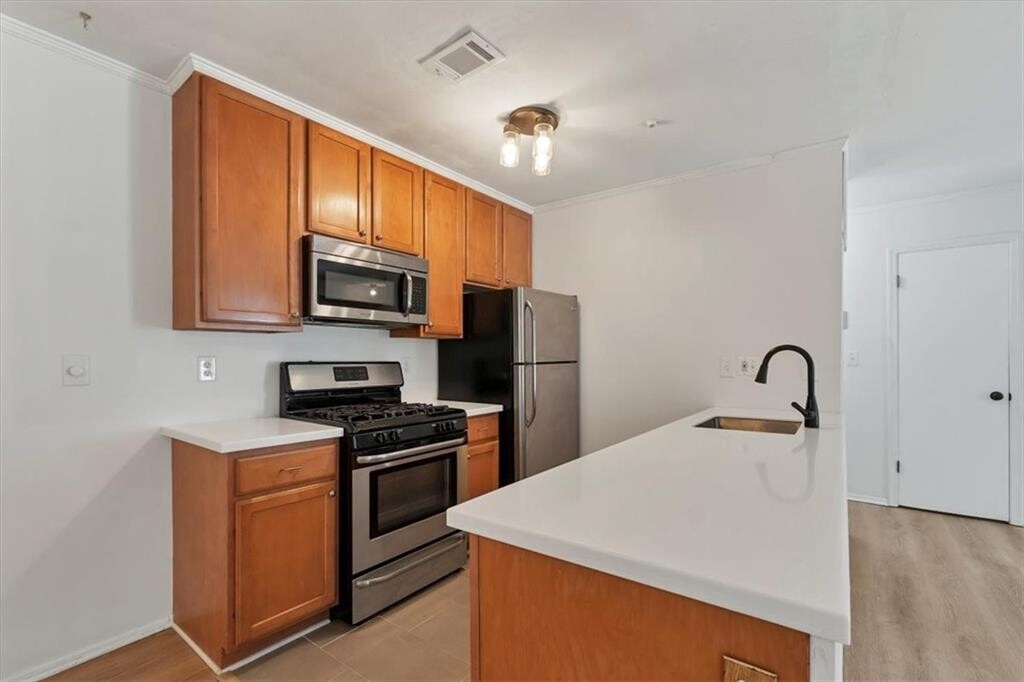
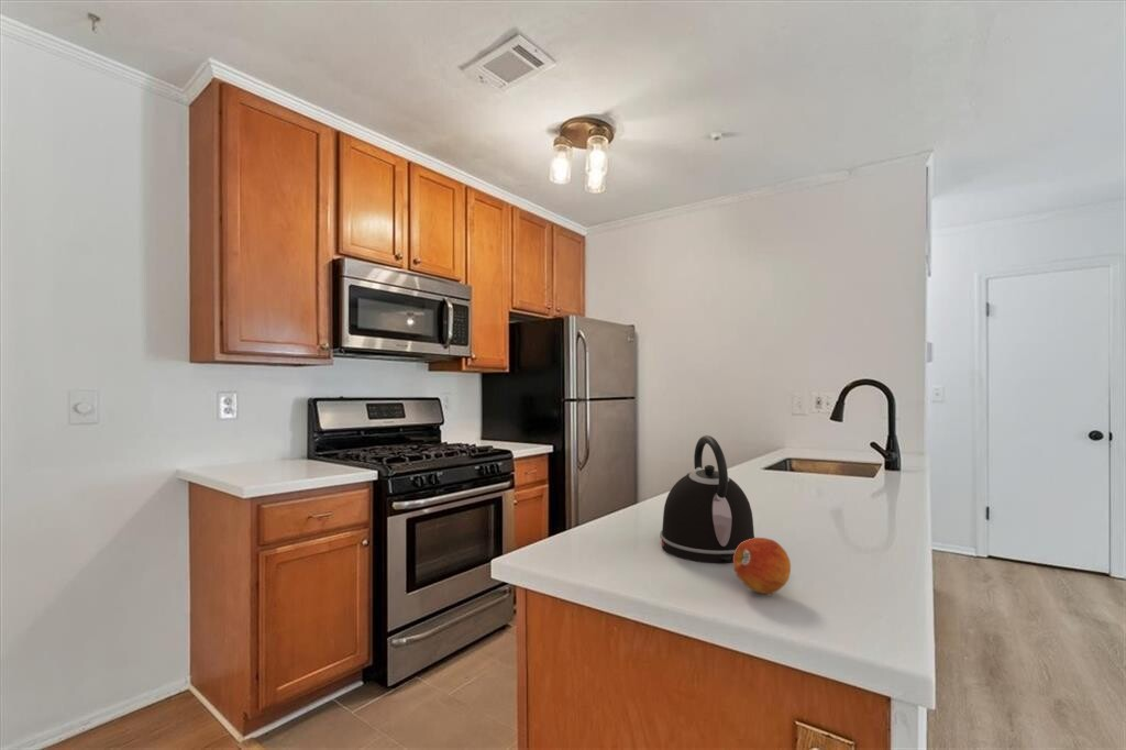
+ fruit (761, 565)
+ kettle (707, 490)
